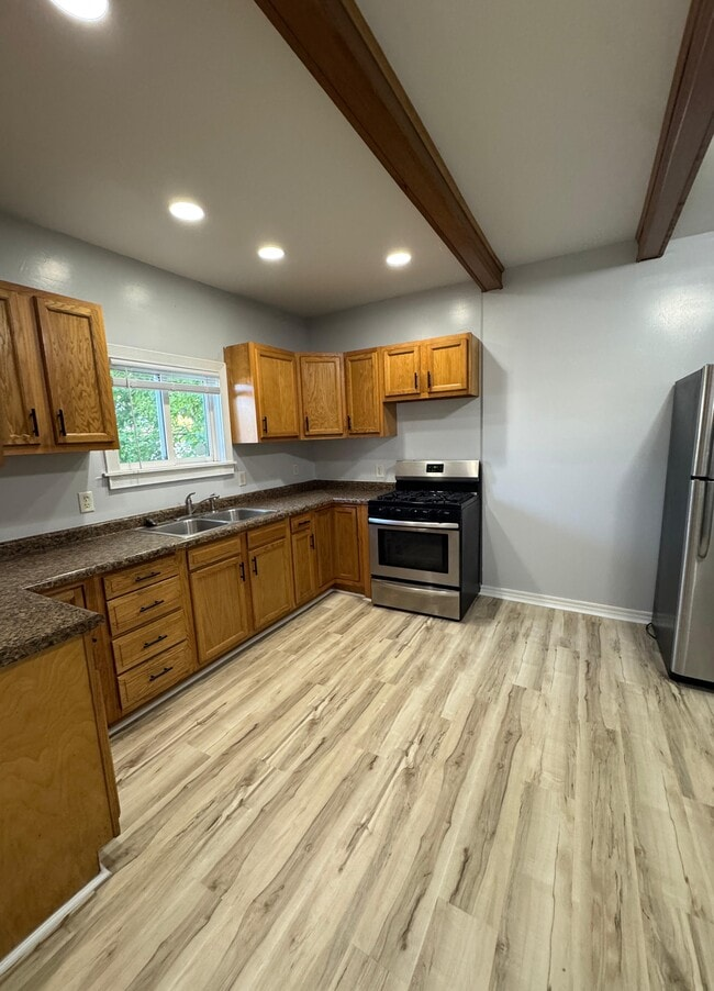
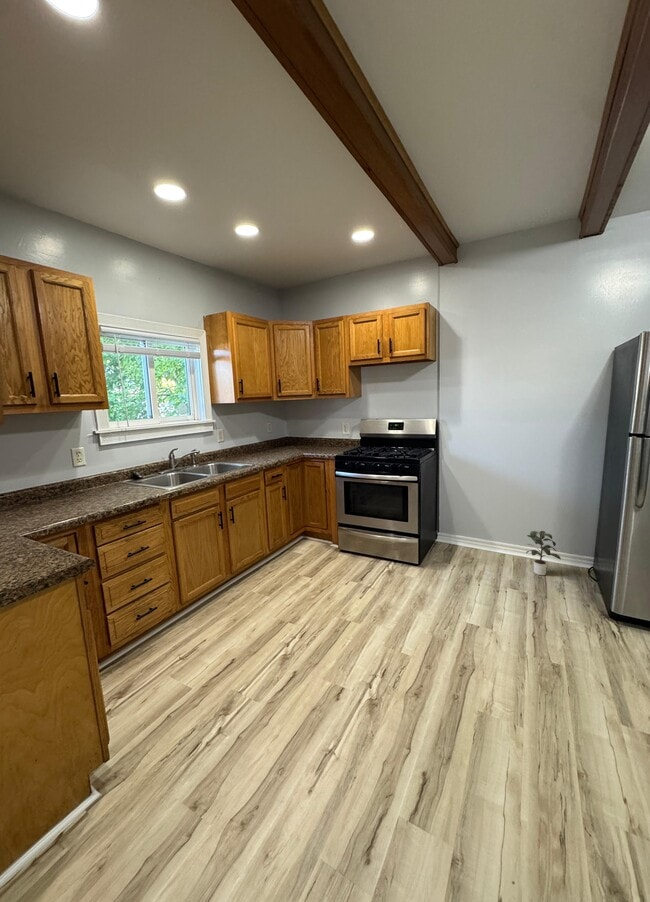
+ potted plant (544, 551)
